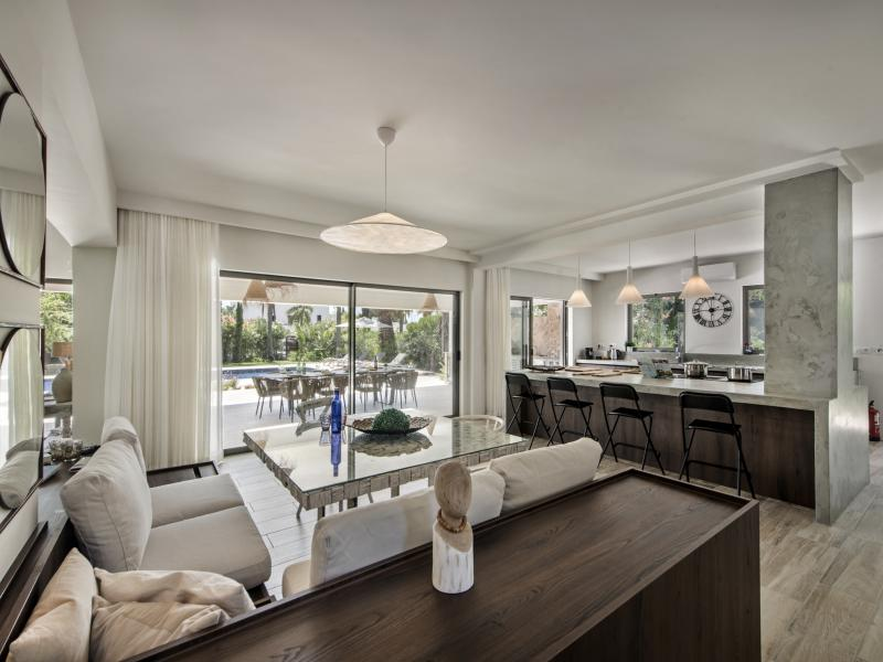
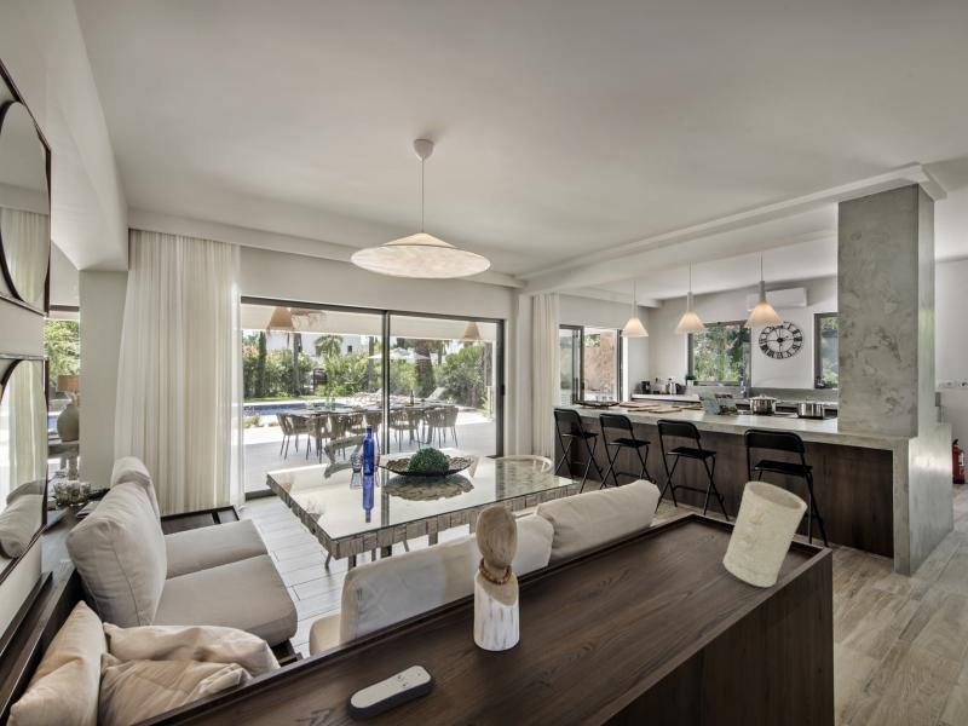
+ decorative vase (762, 532)
+ remote control (391, 691)
